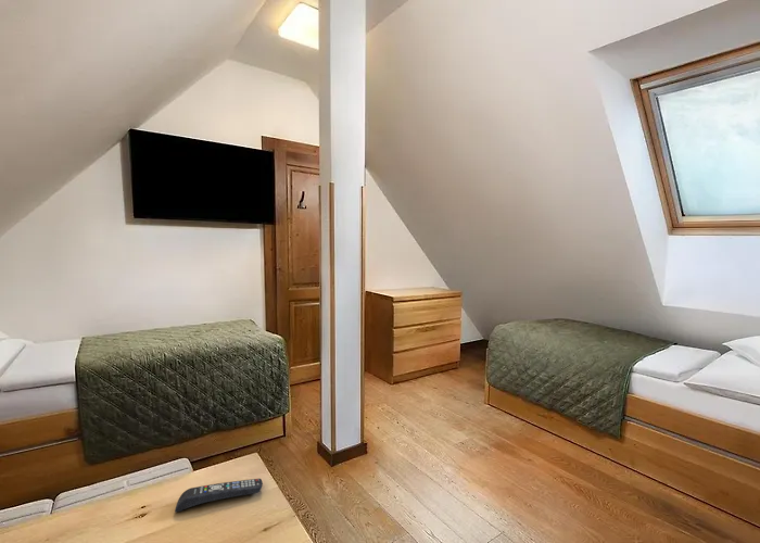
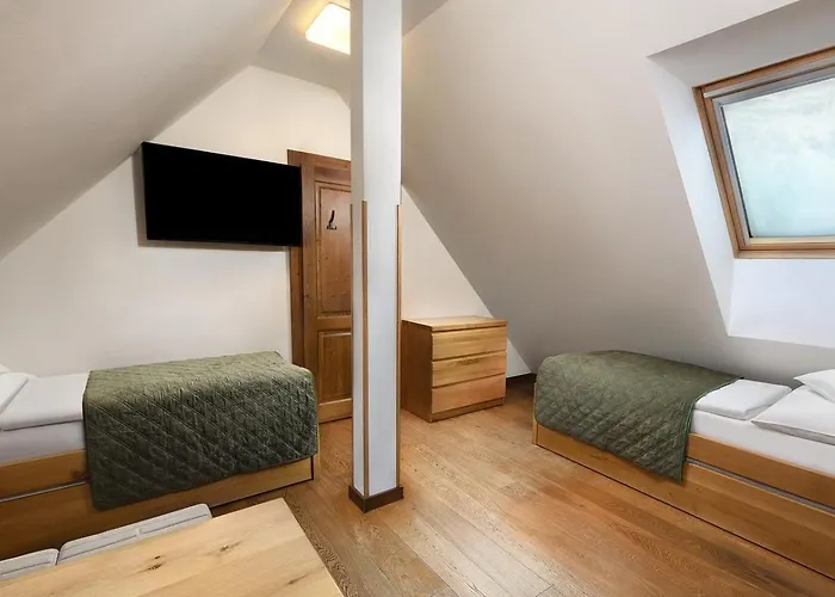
- remote control (220, 492)
